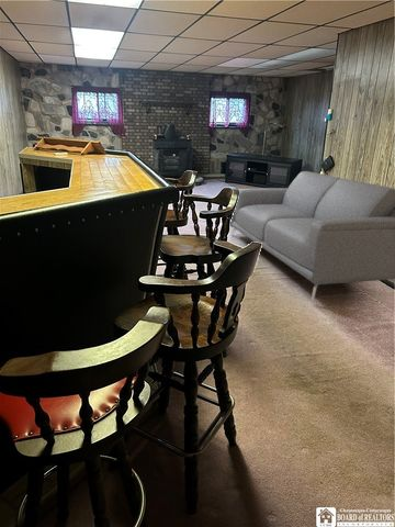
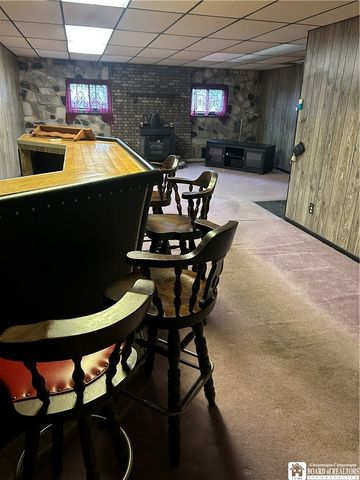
- sofa (305, 221)
